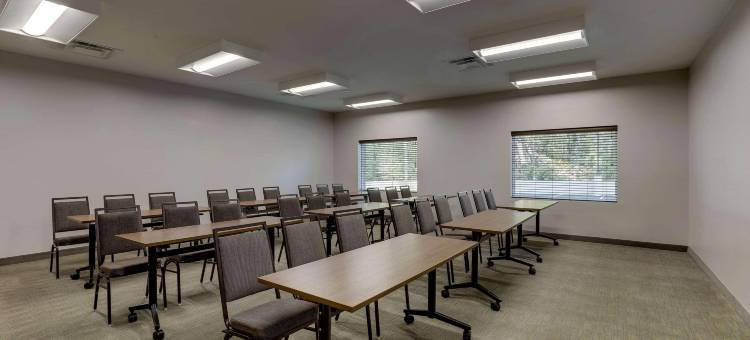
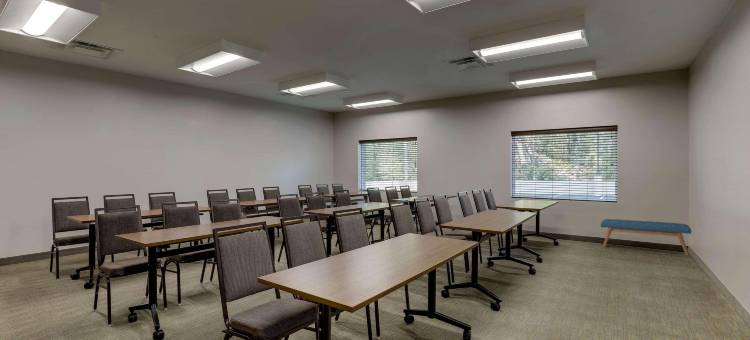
+ bench (643, 233)
